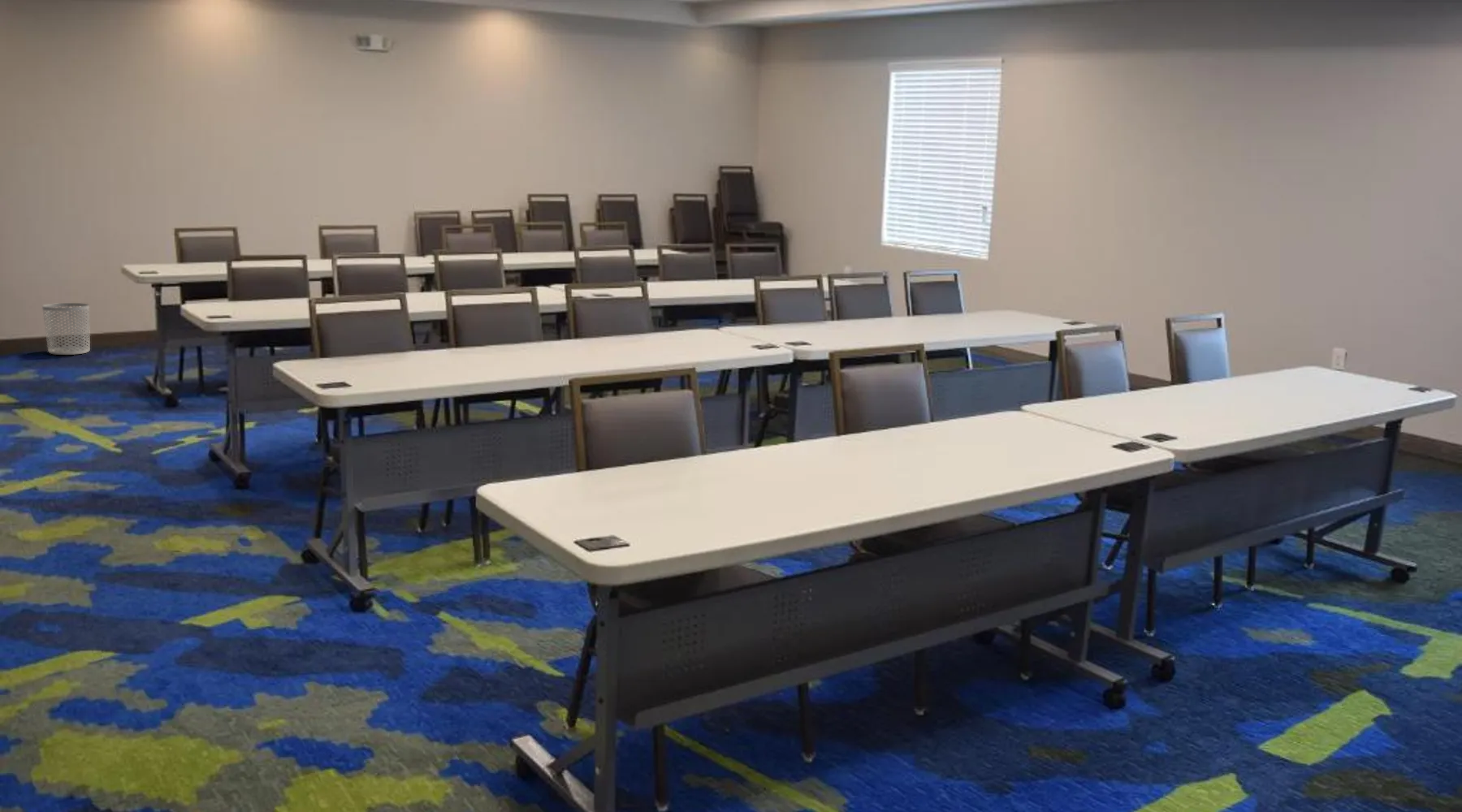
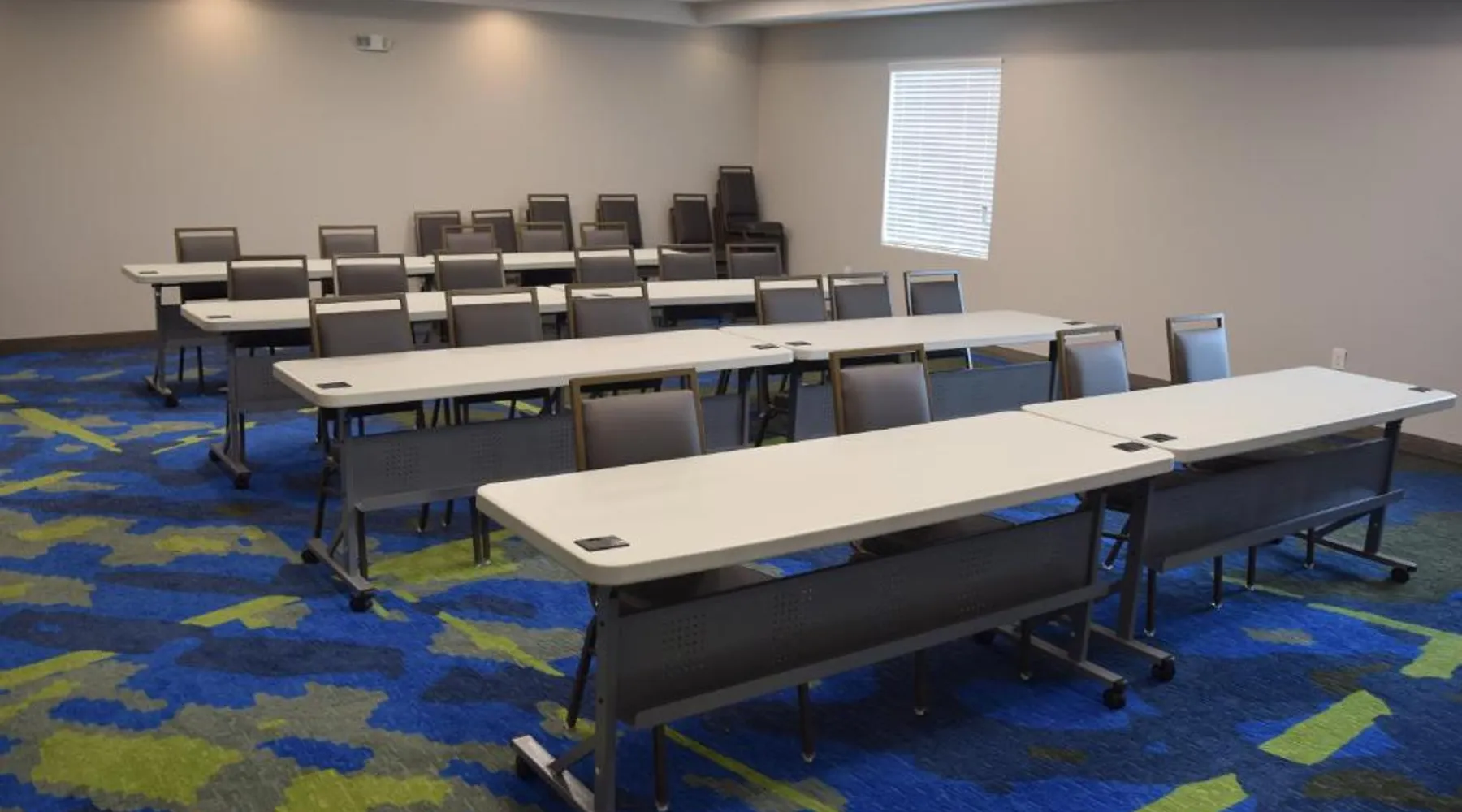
- waste bin (67, 329)
